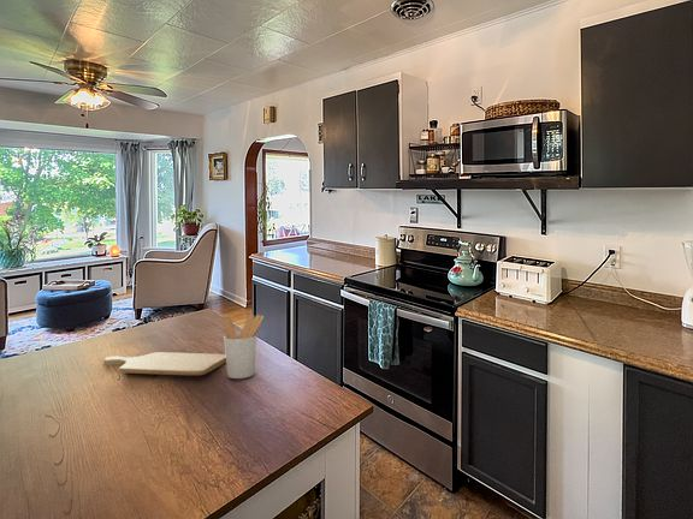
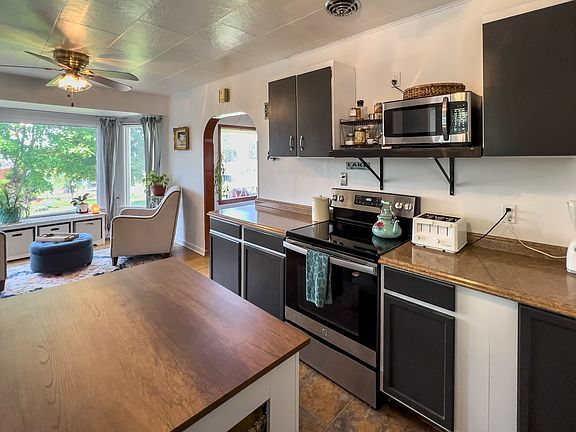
- chopping board (160, 362)
- utensil holder (244, 344)
